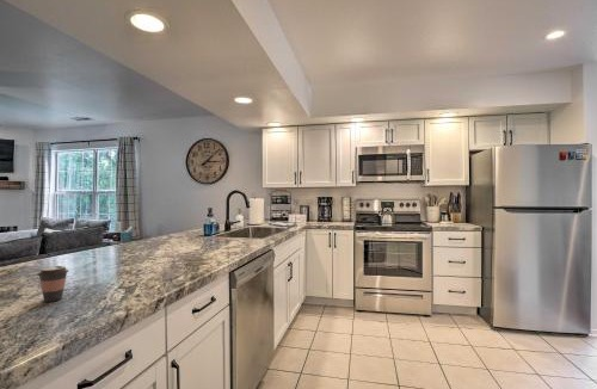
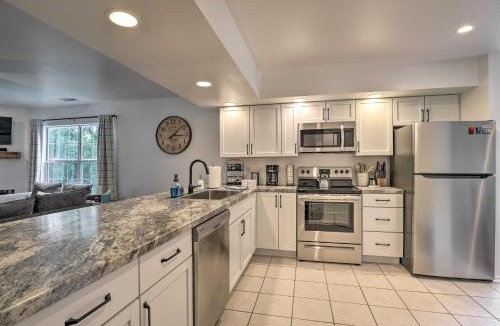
- coffee cup (53, 283)
